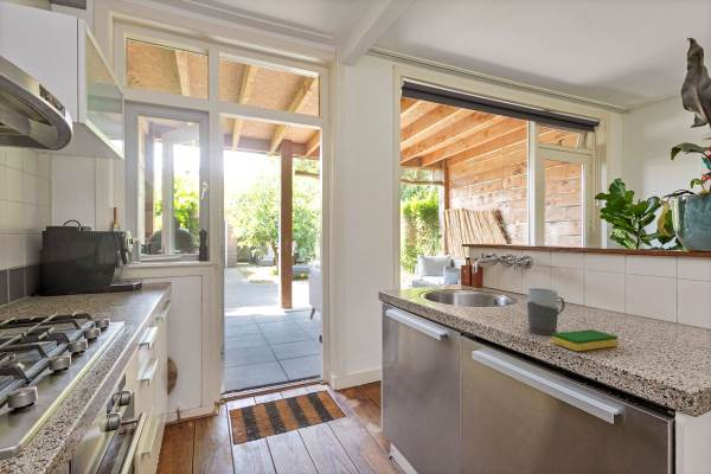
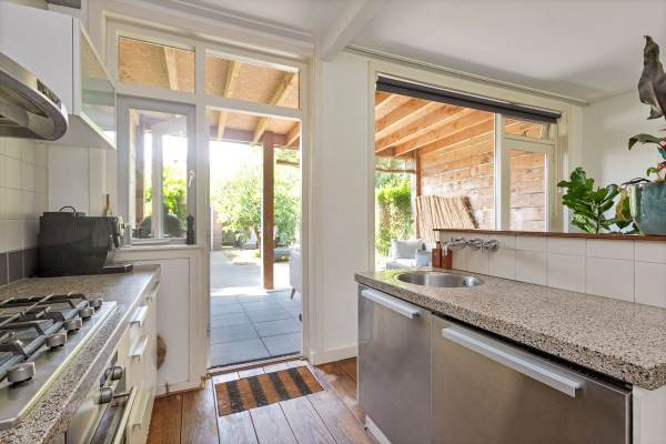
- dish sponge (584, 339)
- mug (547, 309)
